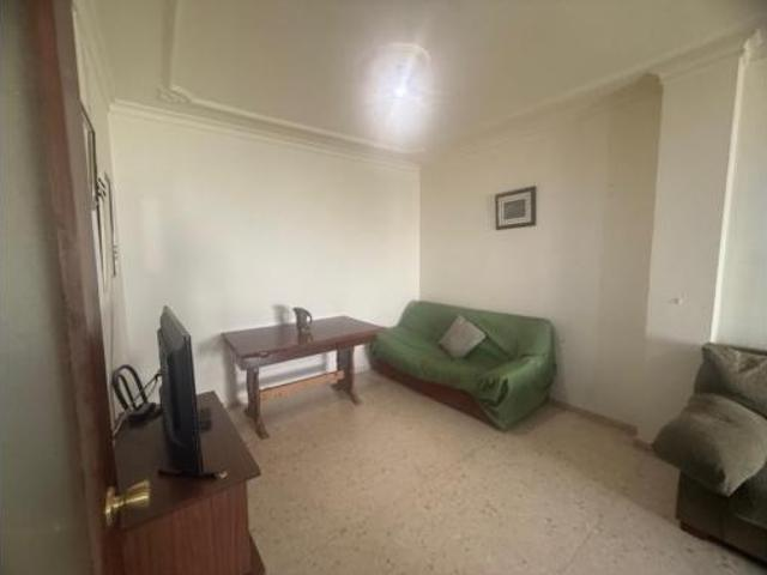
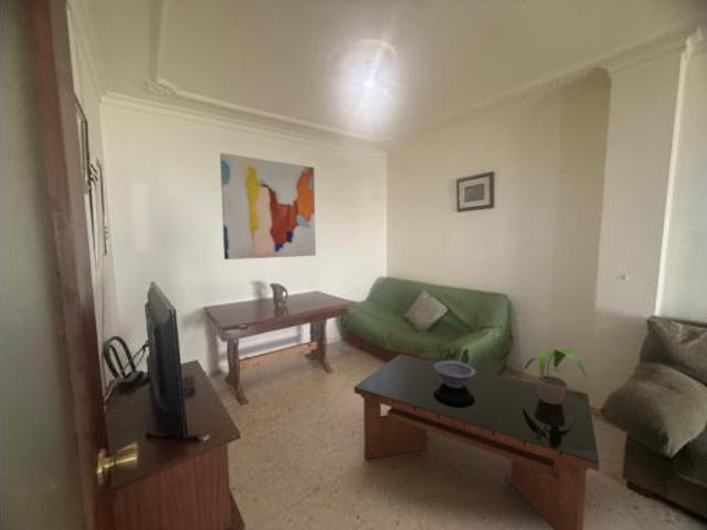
+ wall art (272, 210)
+ coffee table (466, 427)
+ decorative bowl (454, 375)
+ potted plant (551, 375)
